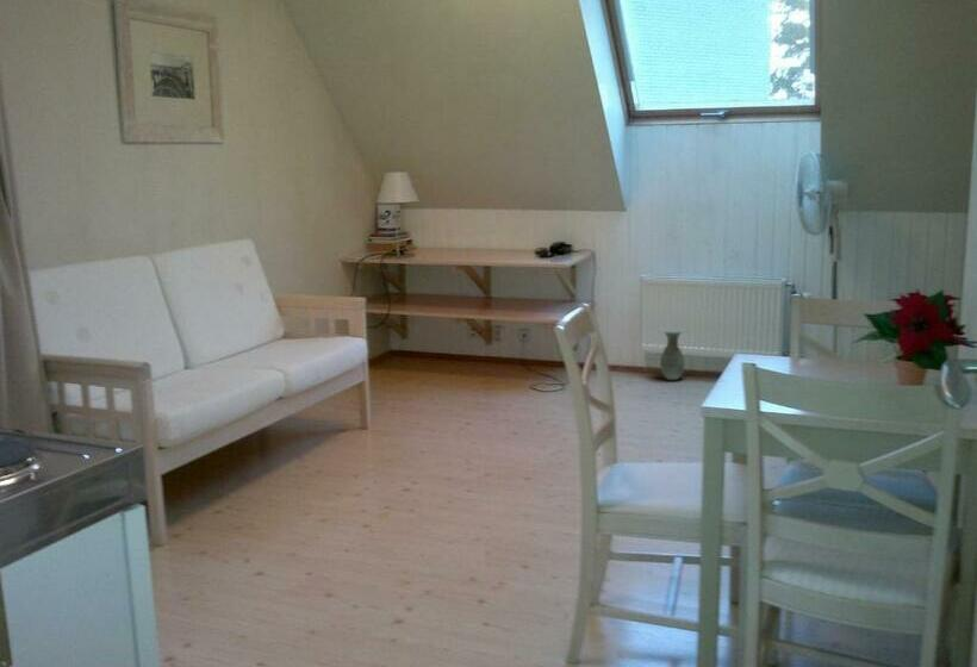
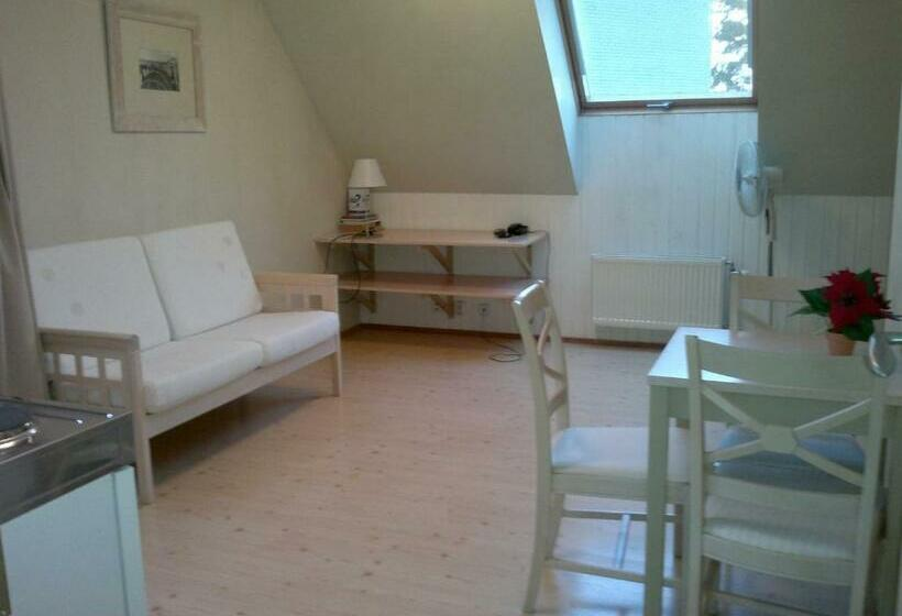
- ceramic jug (672, 354)
